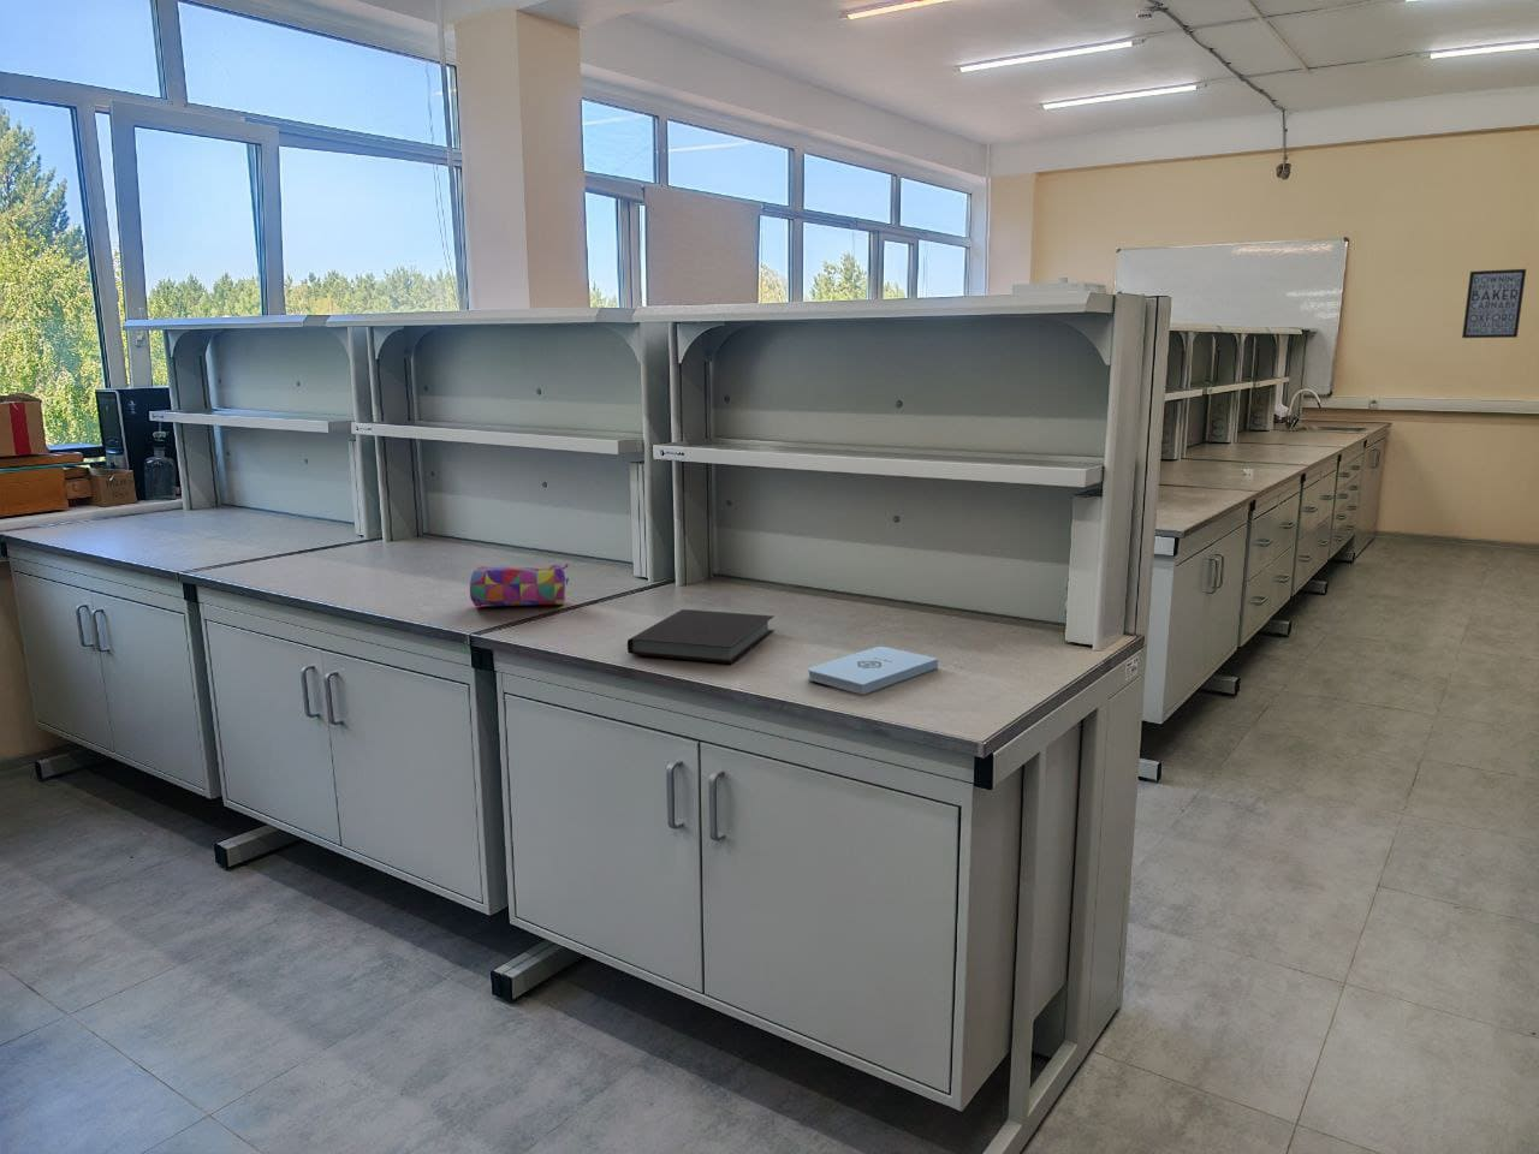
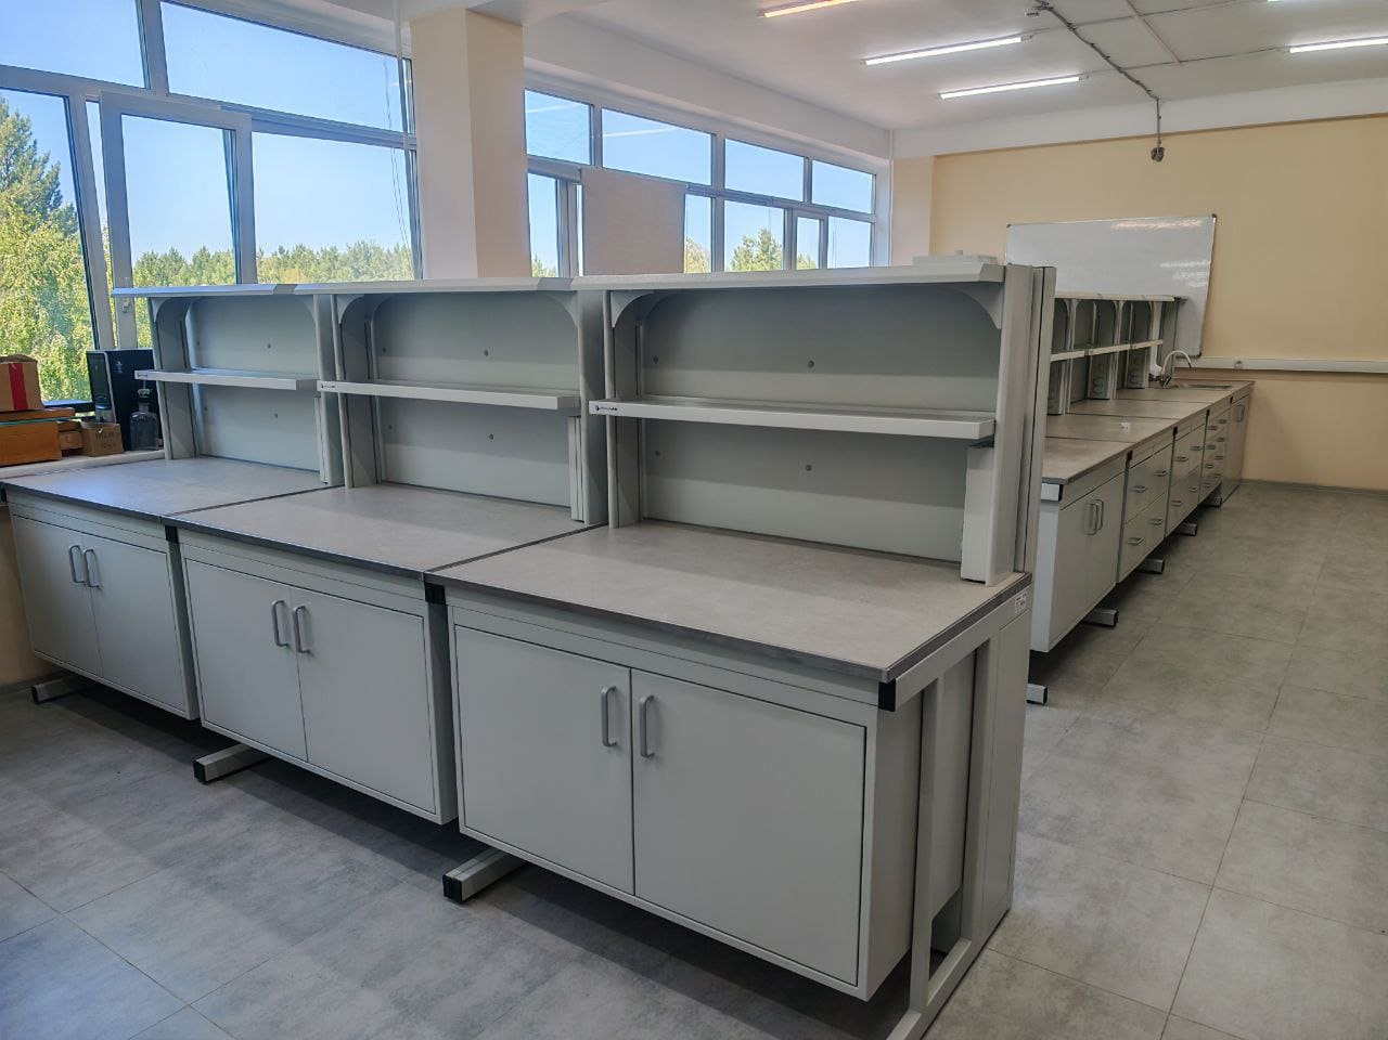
- notepad (871, 668)
- notebook (703, 634)
- wall art (1493, 304)
- pencil case (520, 584)
